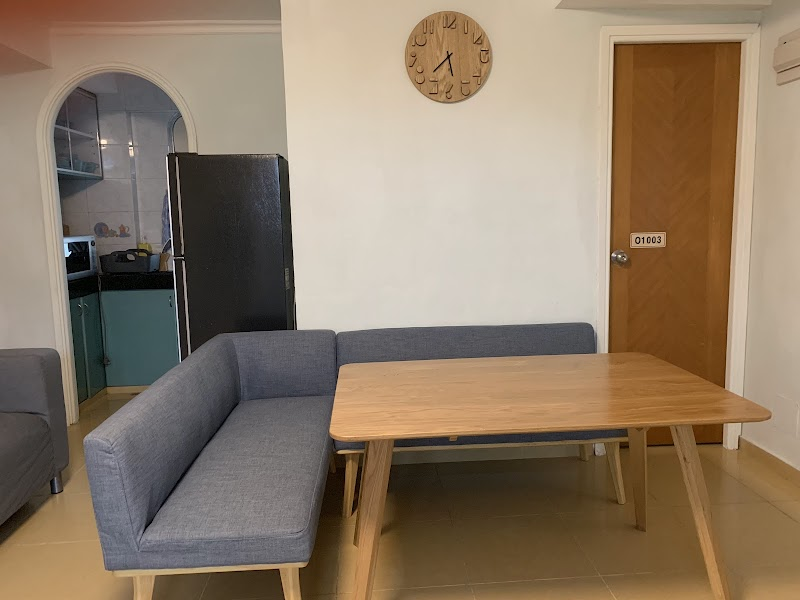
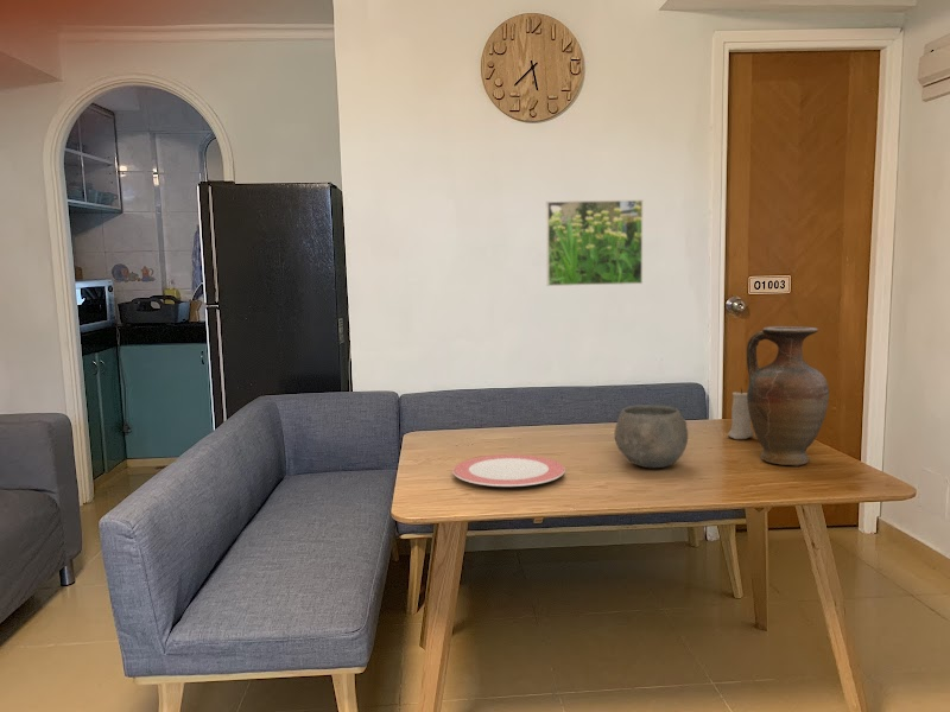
+ plate (508, 471)
+ candle (740, 412)
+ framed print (594, 242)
+ bowl (650, 438)
+ vase (786, 394)
